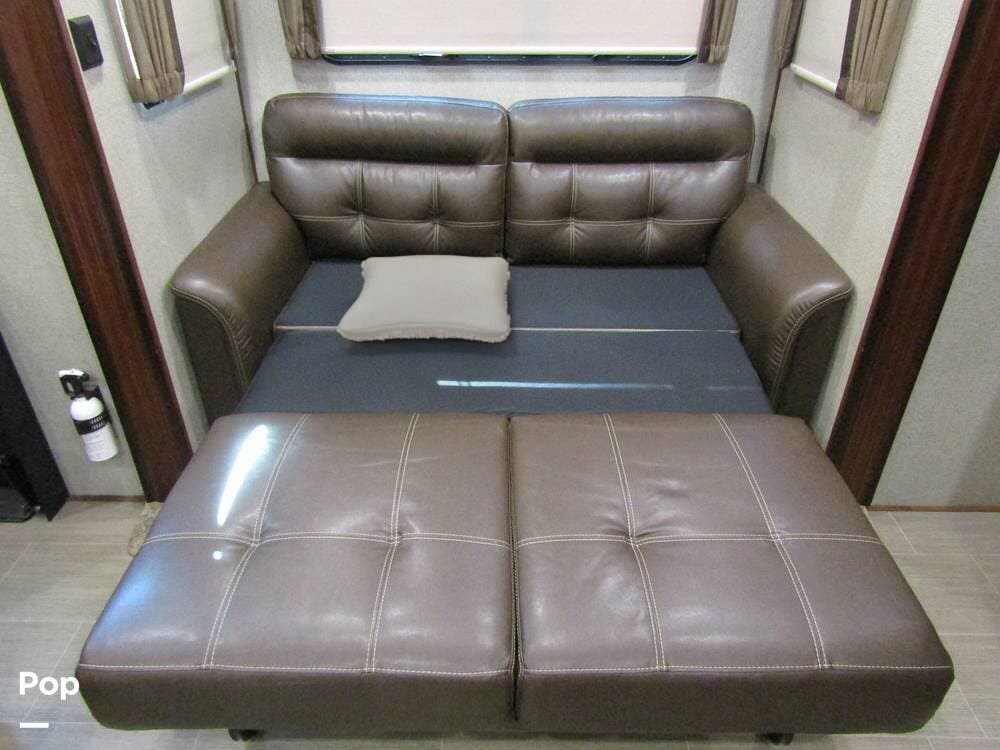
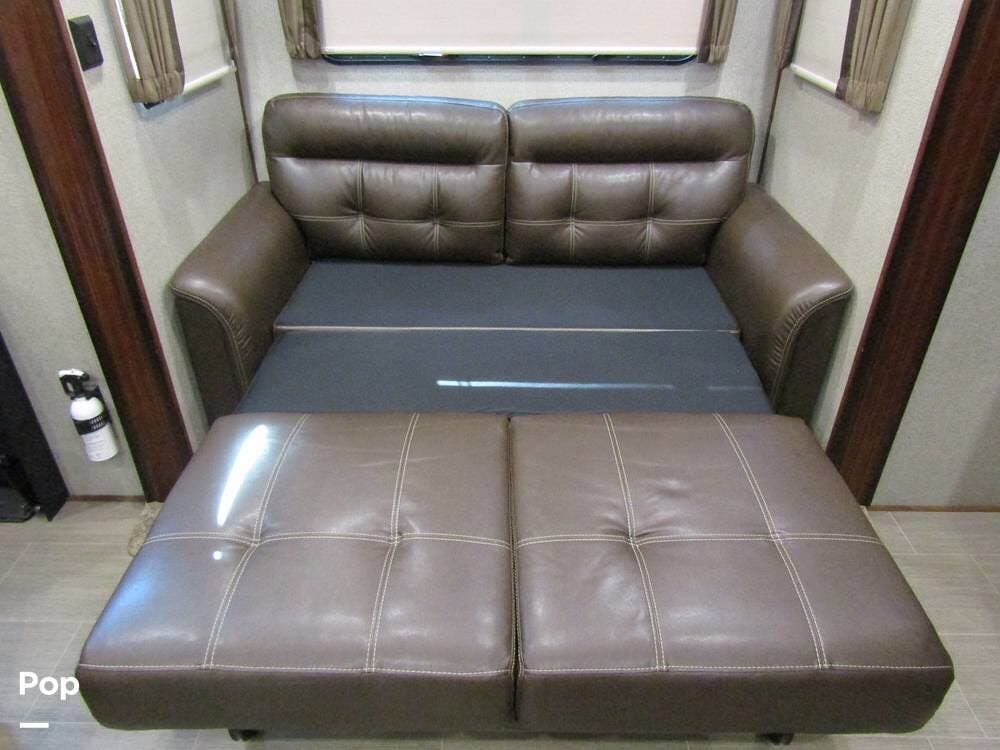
- pillow (430, 296)
